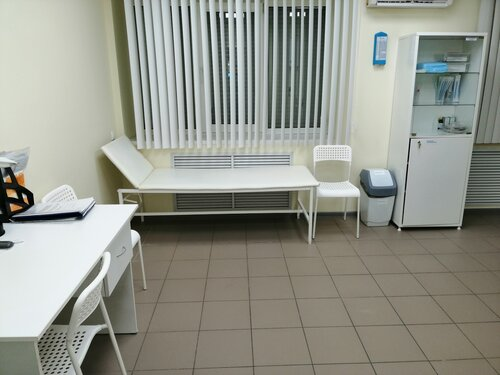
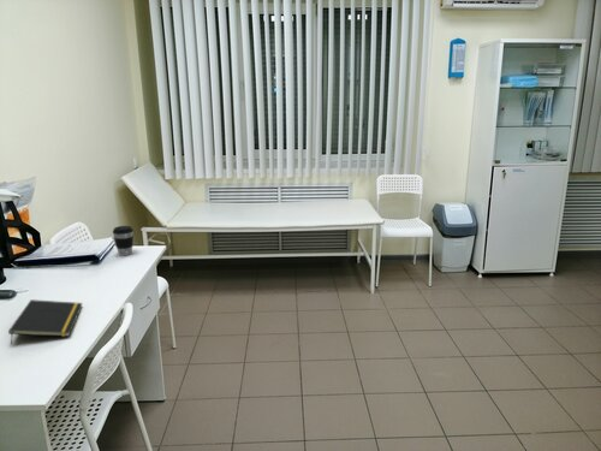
+ coffee cup (124, 241)
+ notepad (48, 316)
